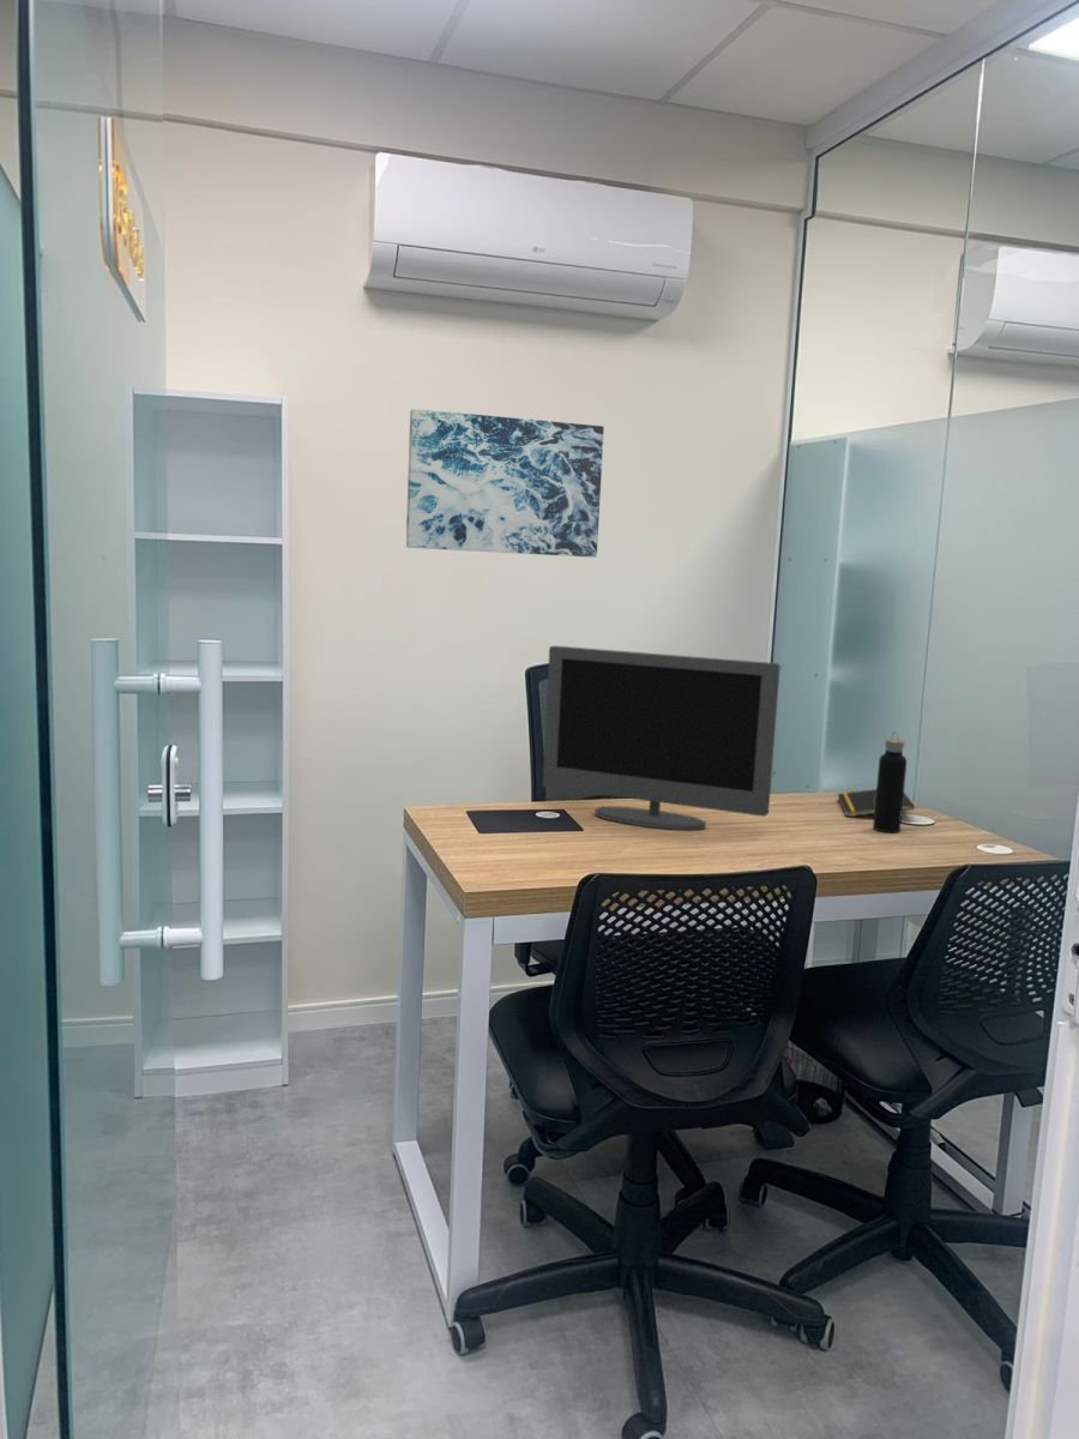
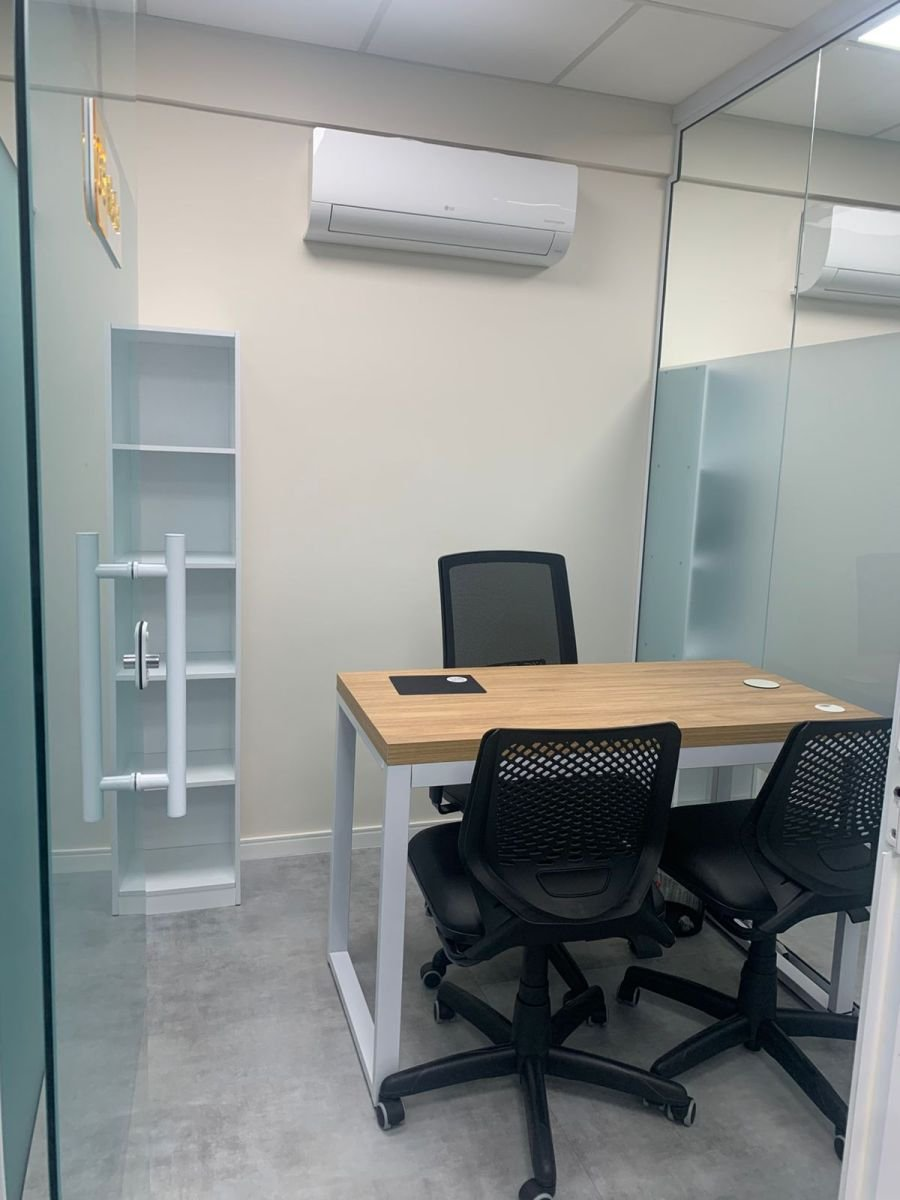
- wall art (506, 486)
- notepad (874, 801)
- monitor (655, 737)
- water bottle (891, 781)
